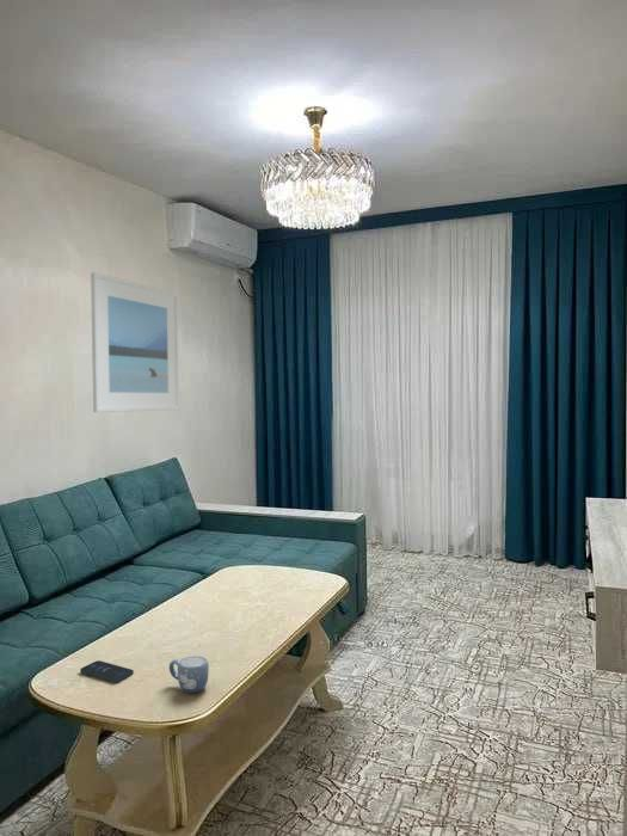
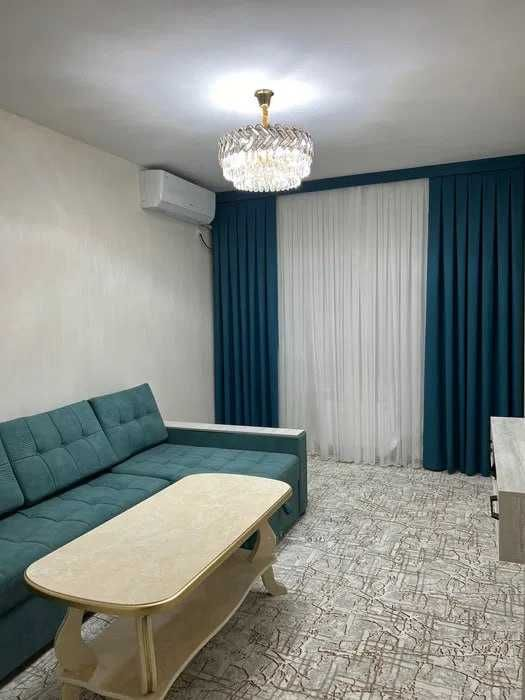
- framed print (139, 348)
- smartphone (106, 670)
- mug (188, 674)
